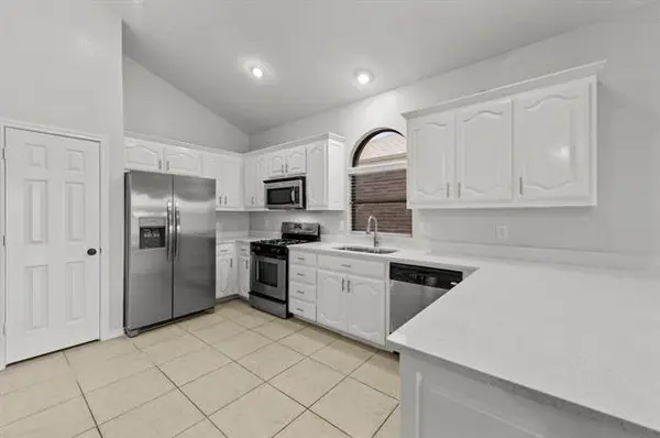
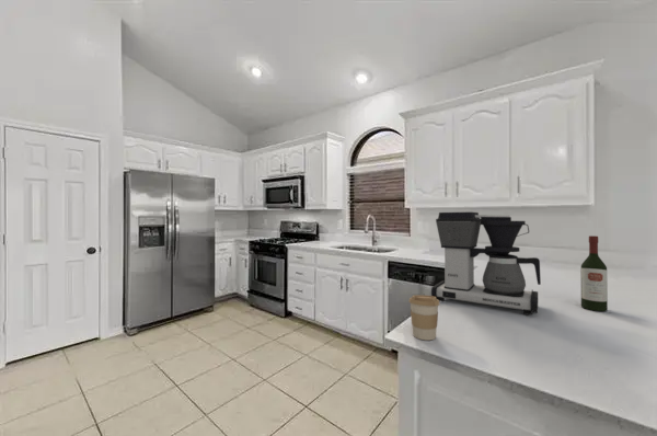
+ coffee maker (486, 254)
+ coffee cup (424, 314)
+ wine bottle (593, 272)
